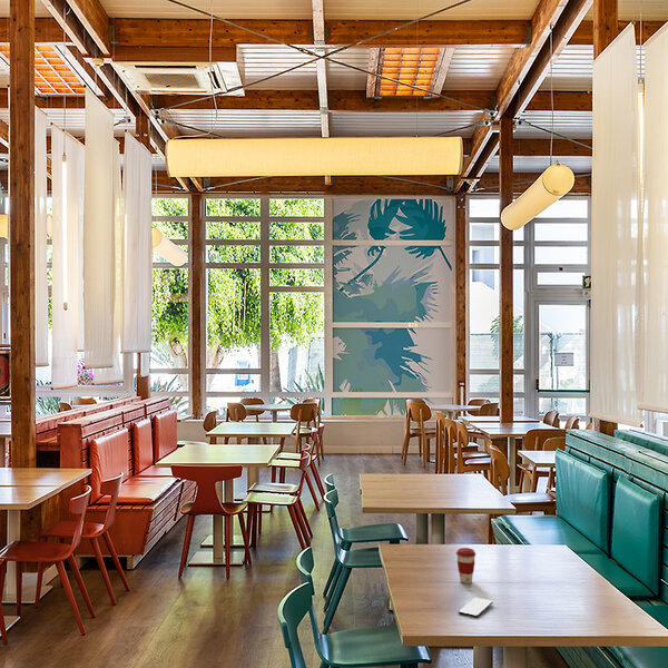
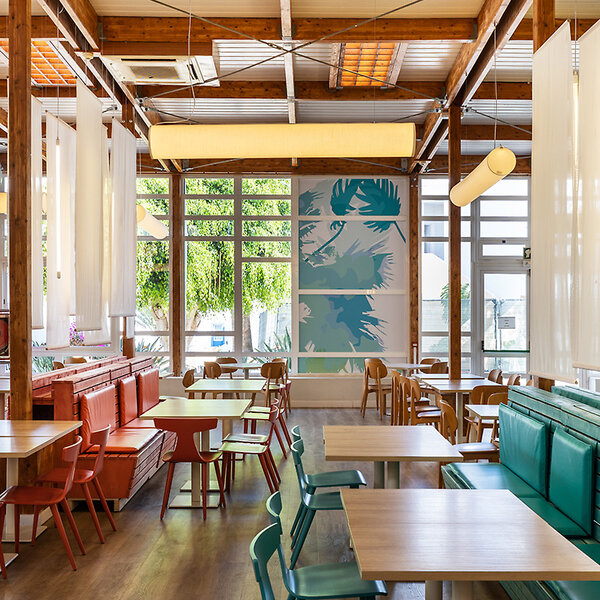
- coffee cup (465, 566)
- smartphone (475, 607)
